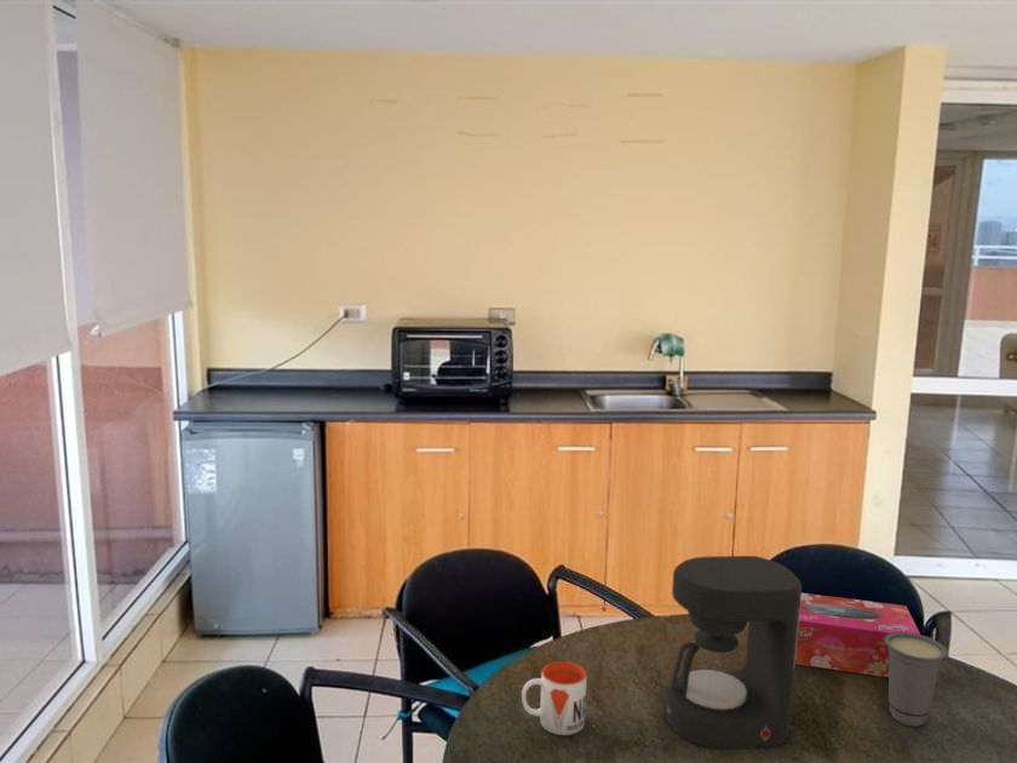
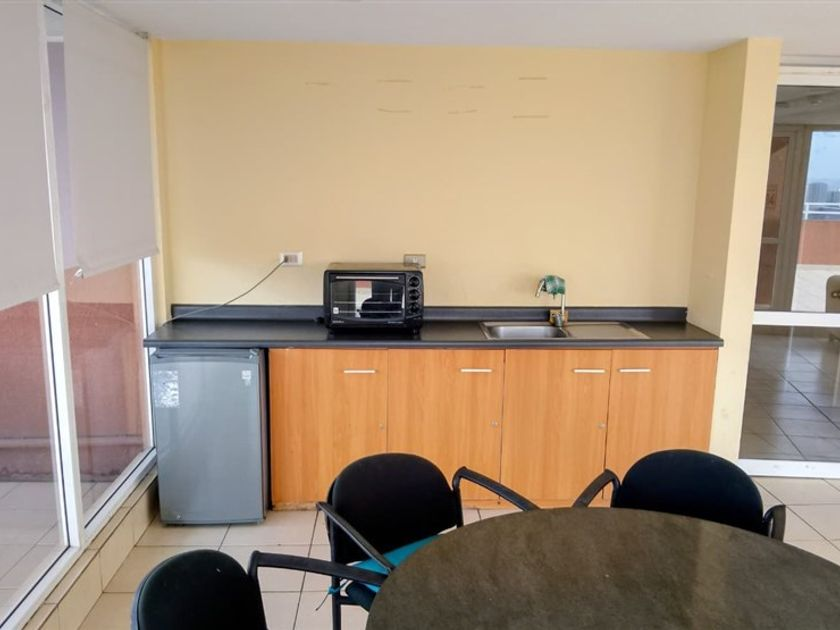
- mug (553, 696)
- cup (910, 681)
- tissue box (839, 632)
- coffee maker (730, 648)
